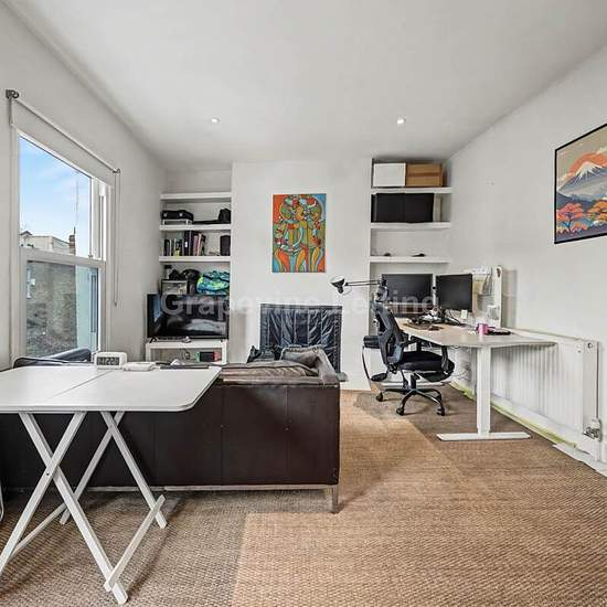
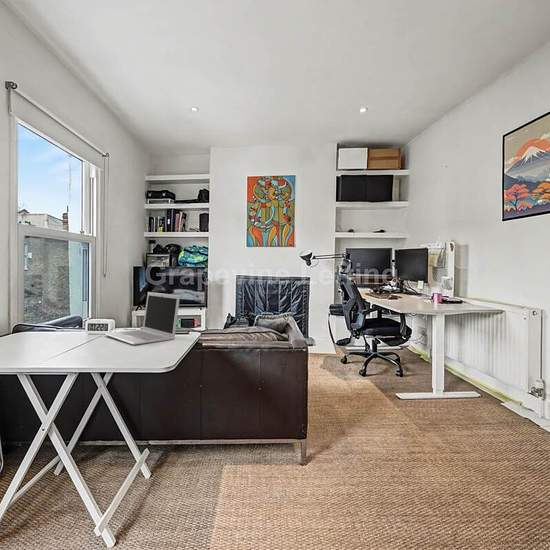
+ laptop (144, 316)
